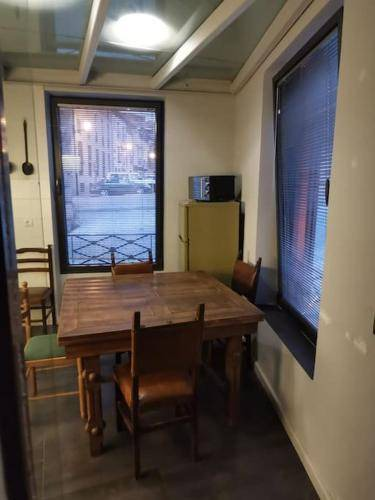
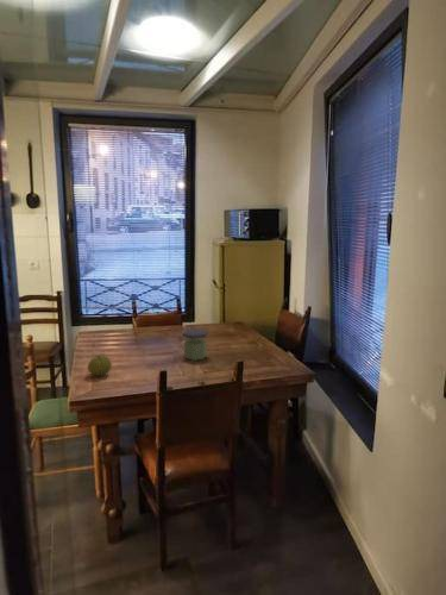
+ jar (195, 344)
+ fruit (100, 365)
